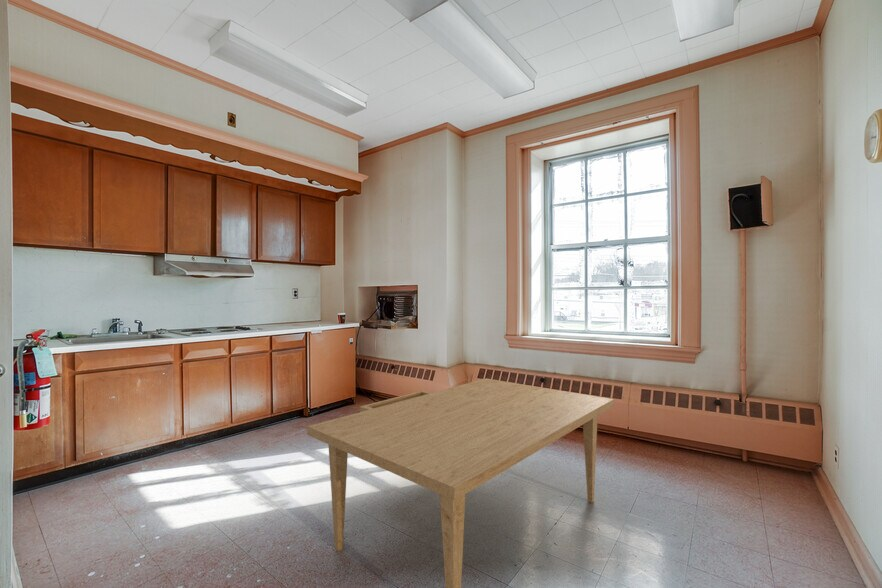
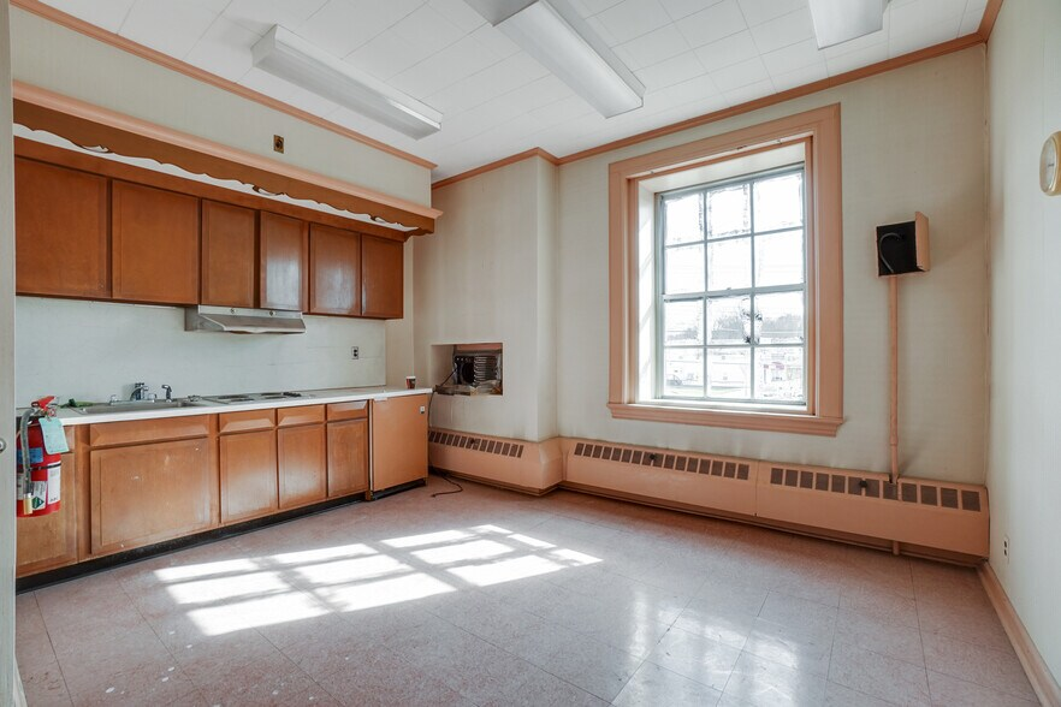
- dining table (477, 467)
